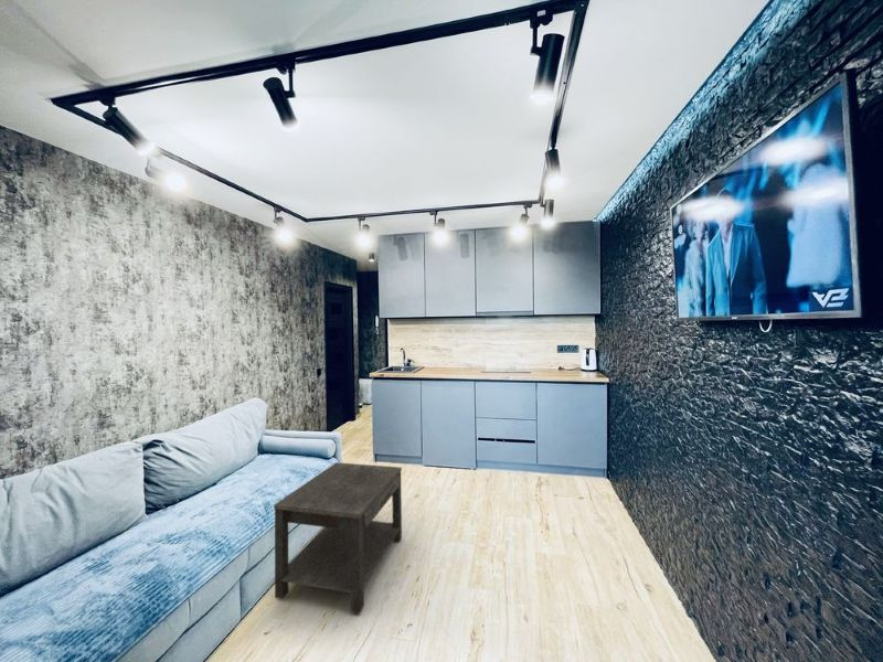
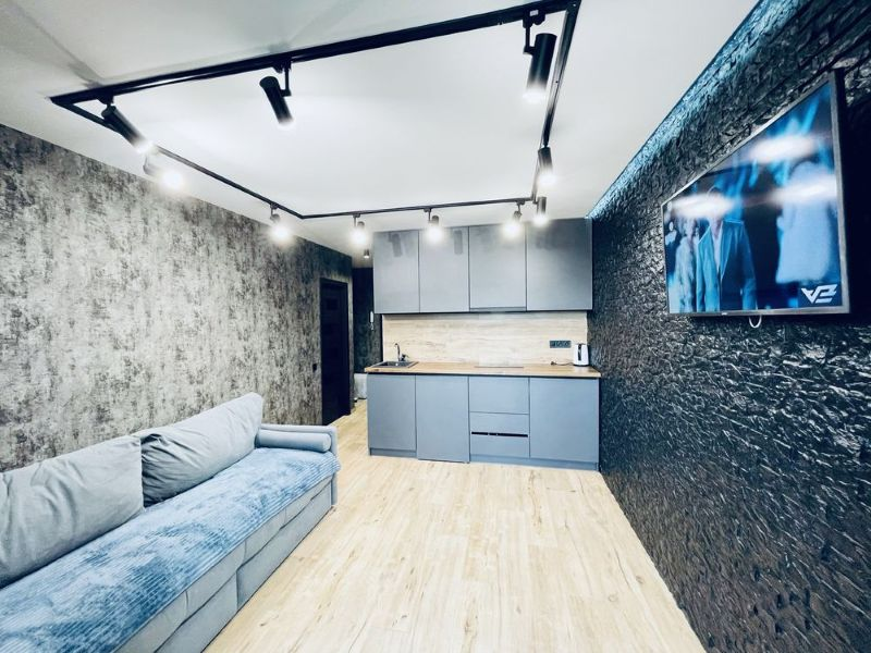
- side table (347, 524)
